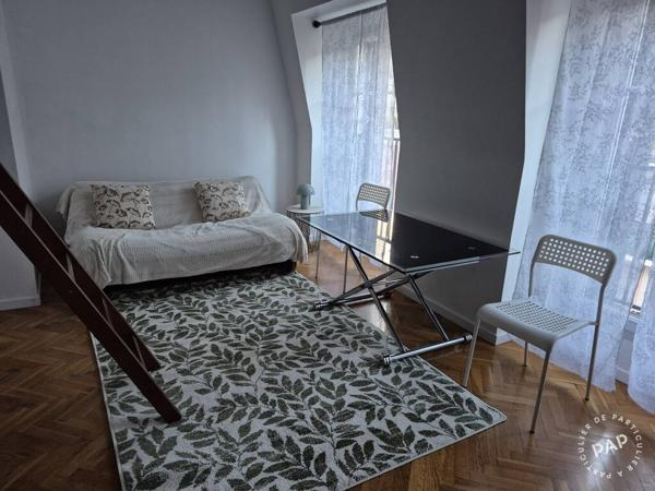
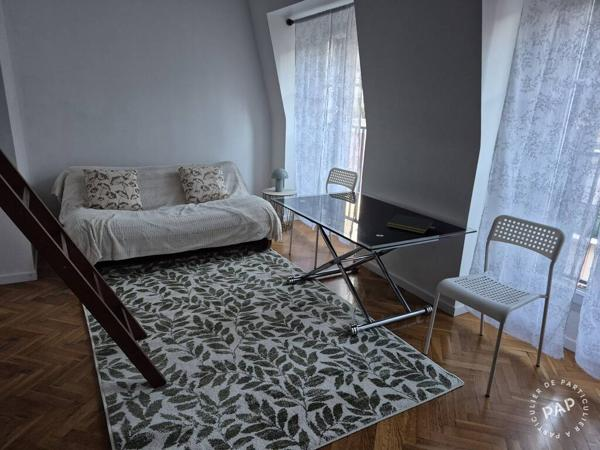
+ notepad (409, 223)
